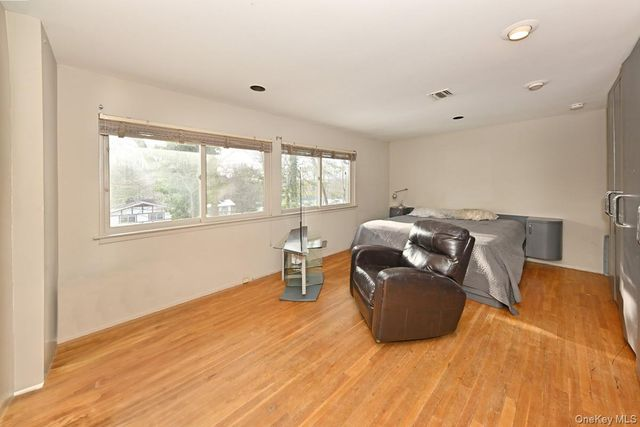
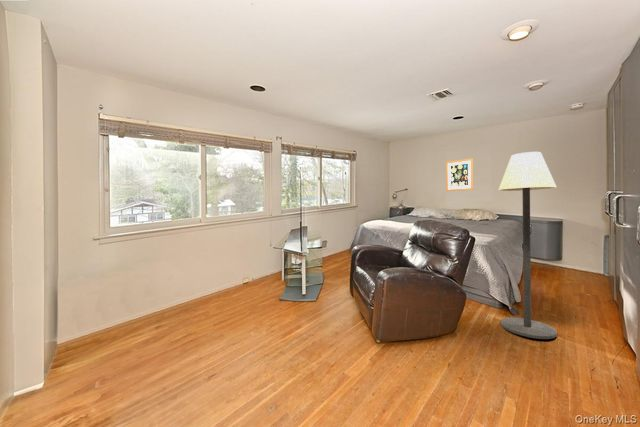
+ floor lamp (526, 241)
+ wall art (459, 175)
